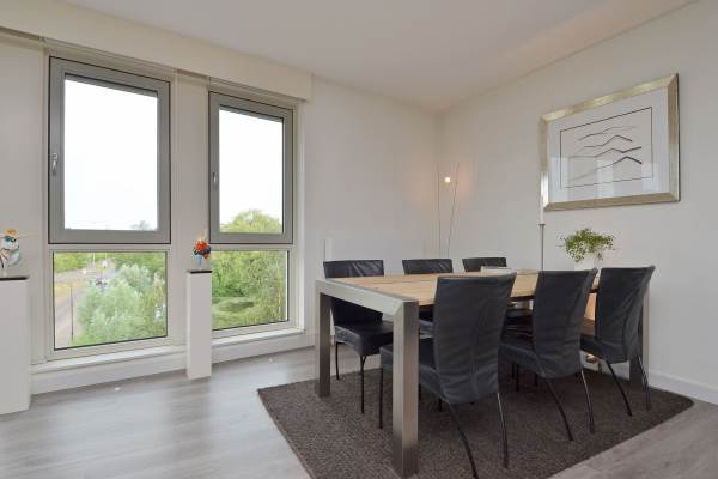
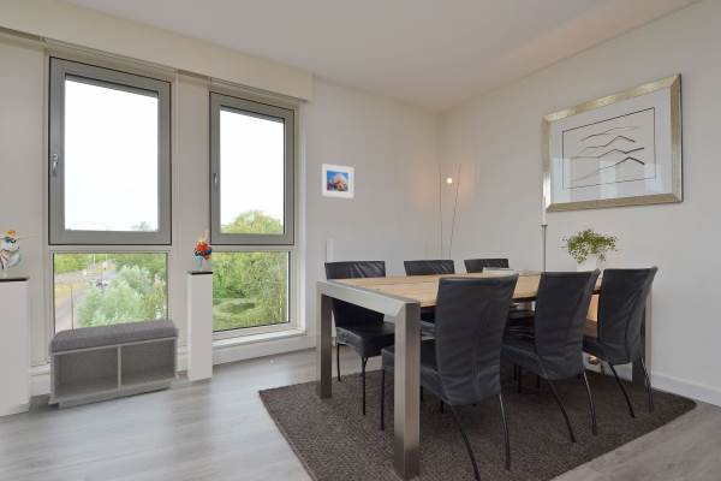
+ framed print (336, 180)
+ bench (119, 358)
